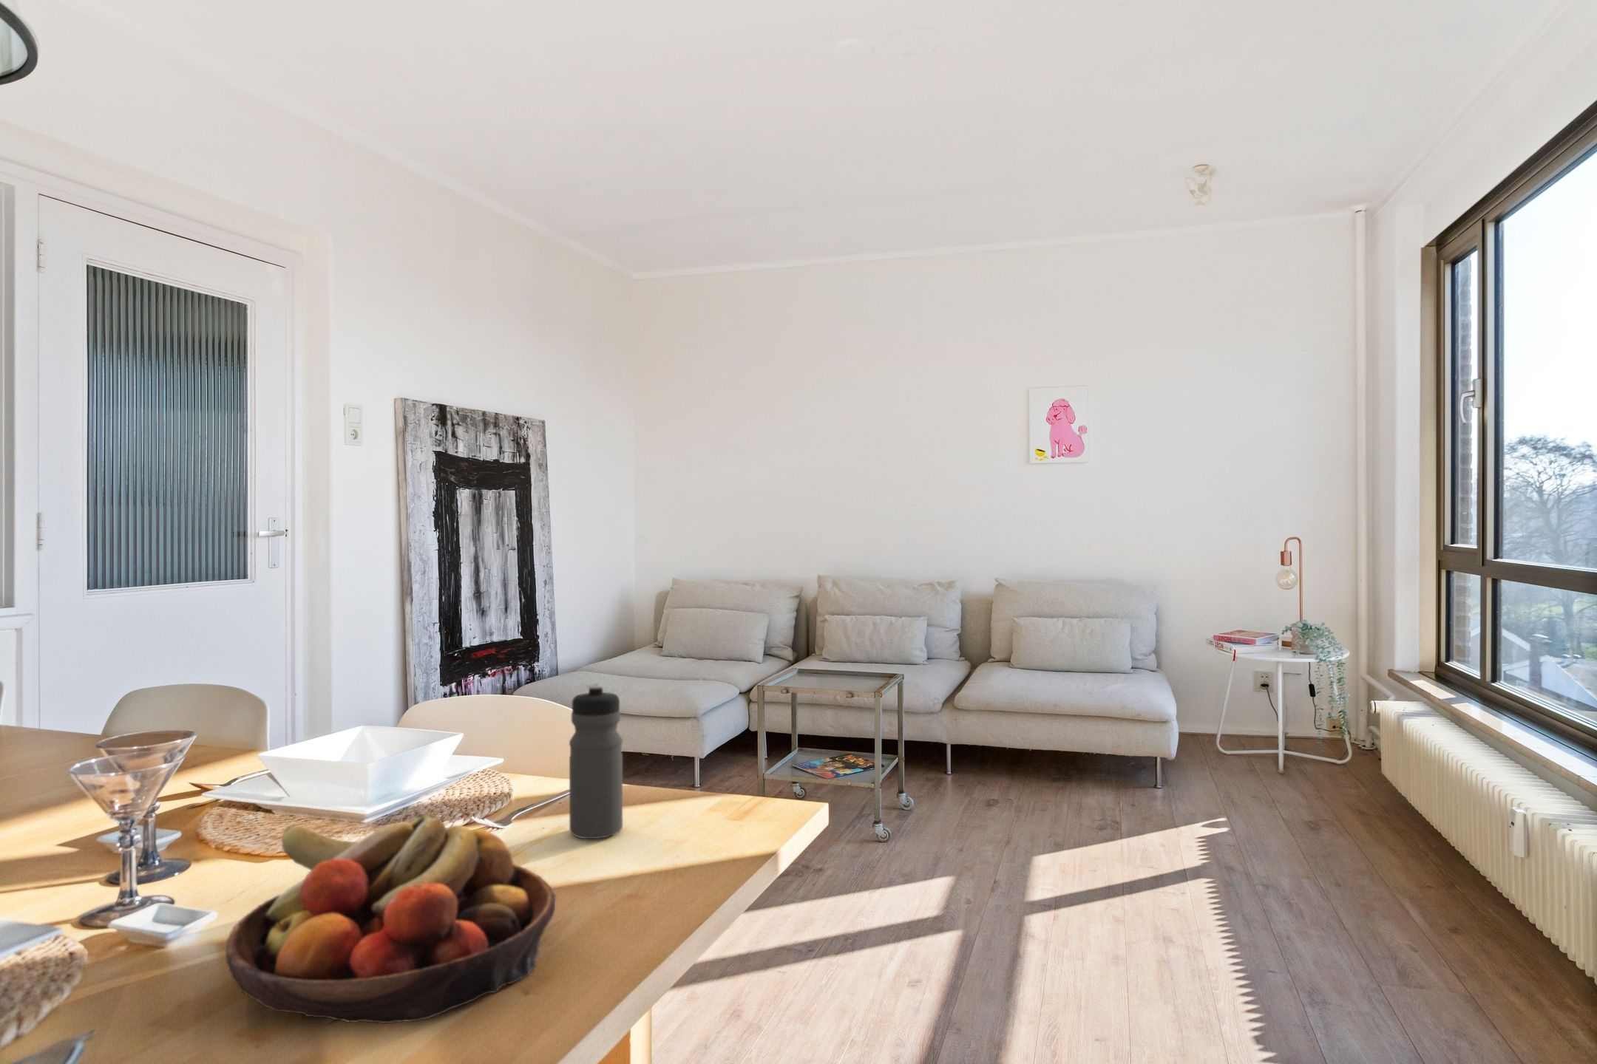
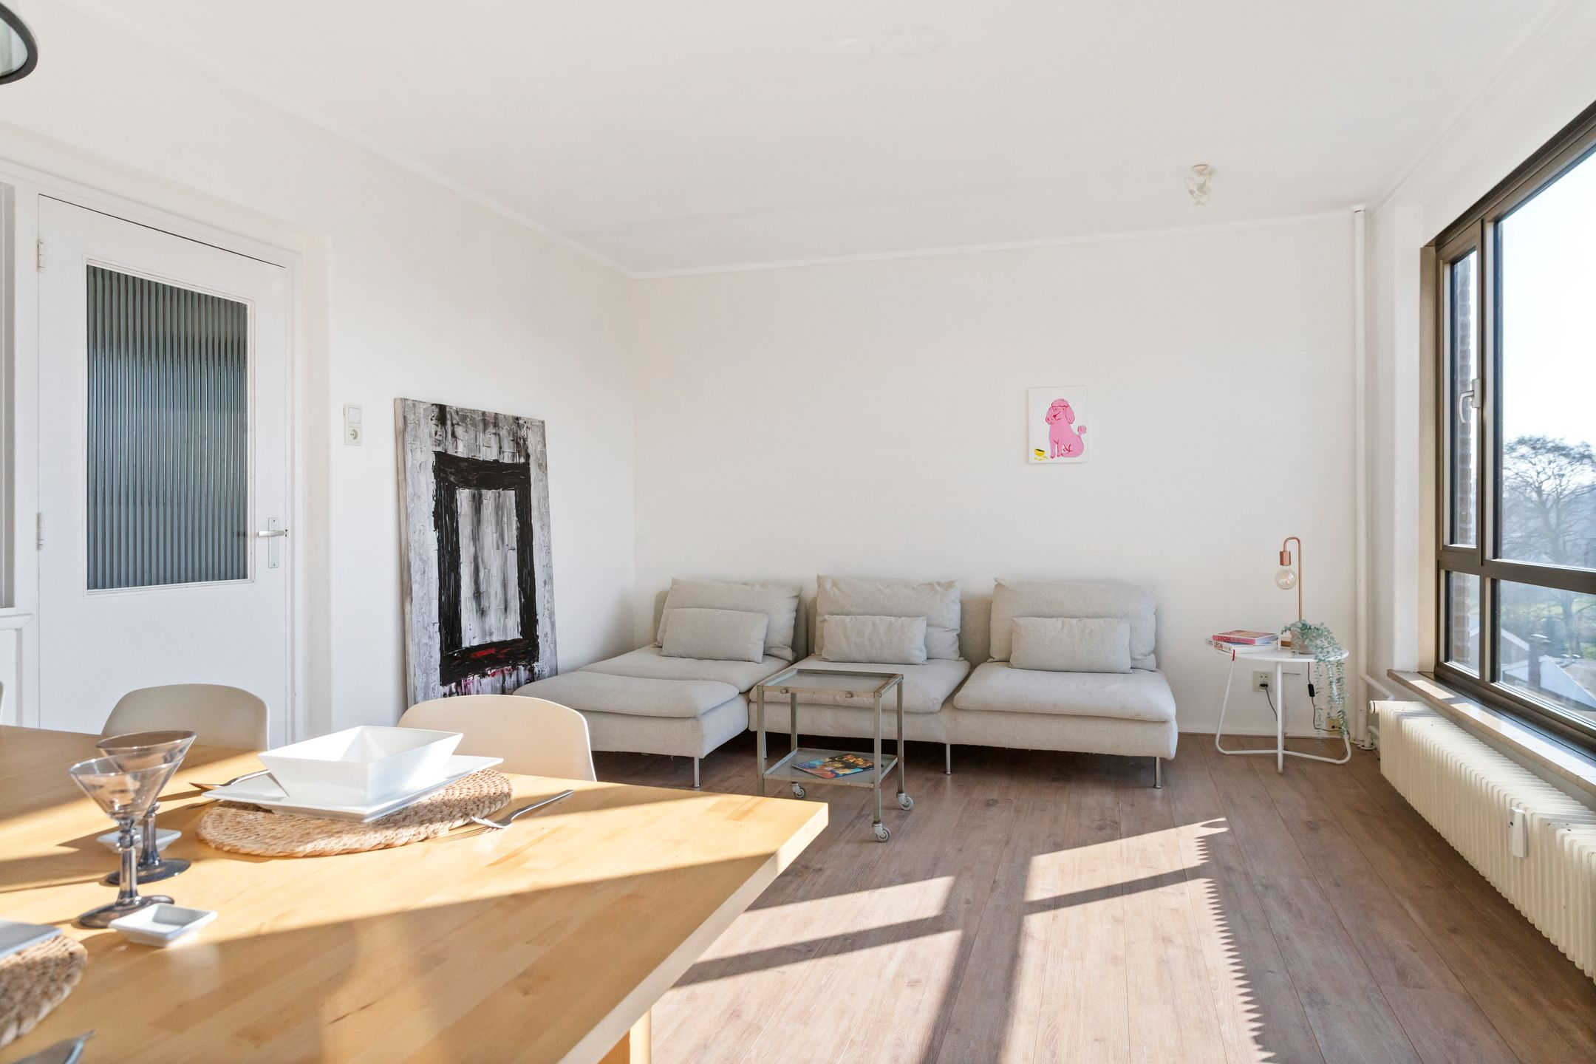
- water bottle (596, 758)
- fruit bowl (397, 898)
